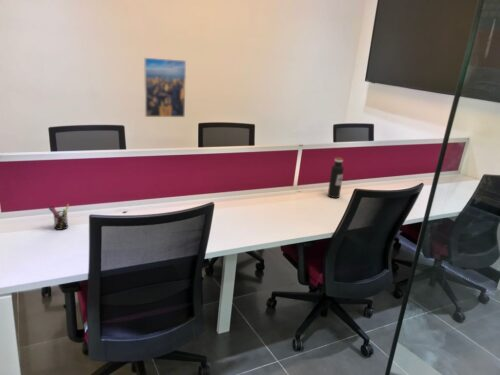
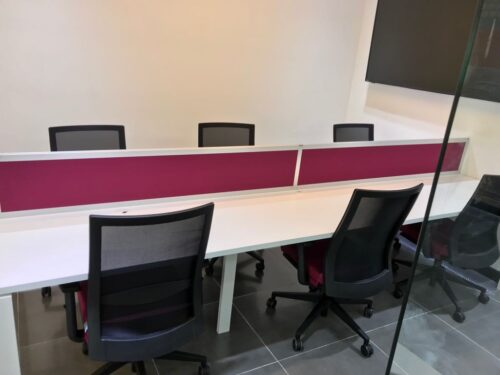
- pen holder (60, 216)
- water bottle (336, 177)
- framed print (165, 88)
